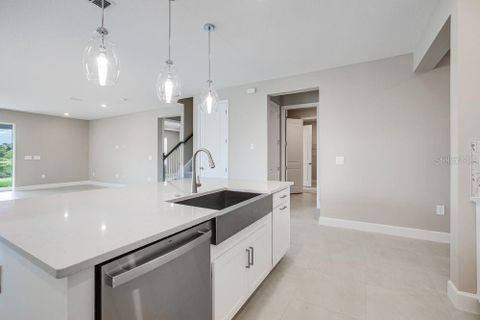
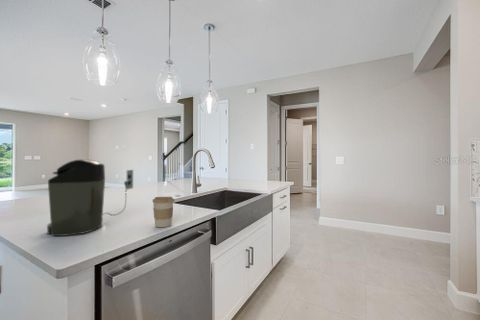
+ coffee maker (89, 192)
+ coffee cup (163, 210)
